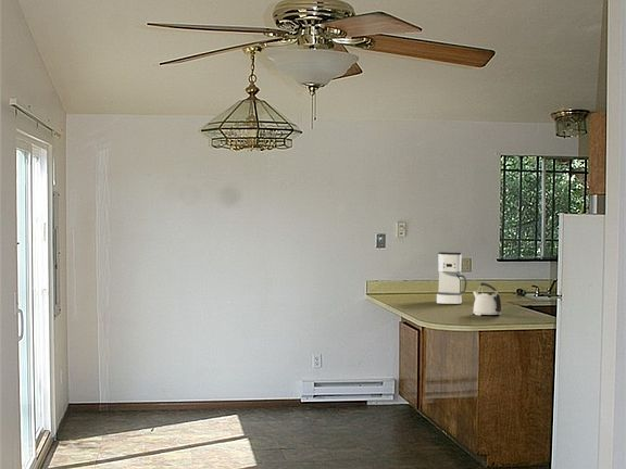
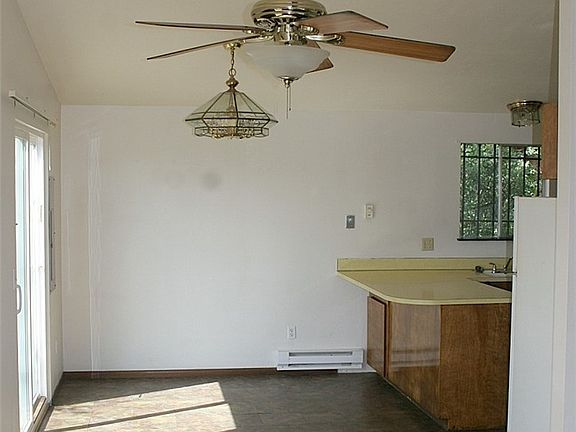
- coffee maker (451, 277)
- kettle (486, 297)
